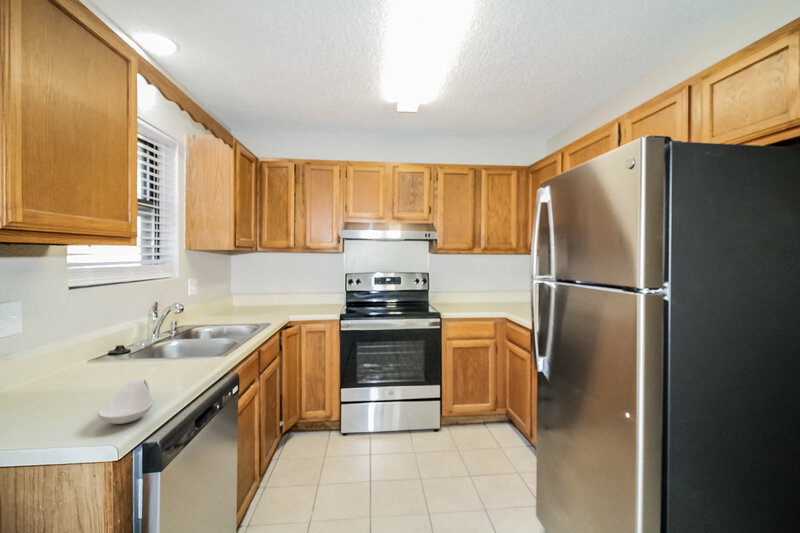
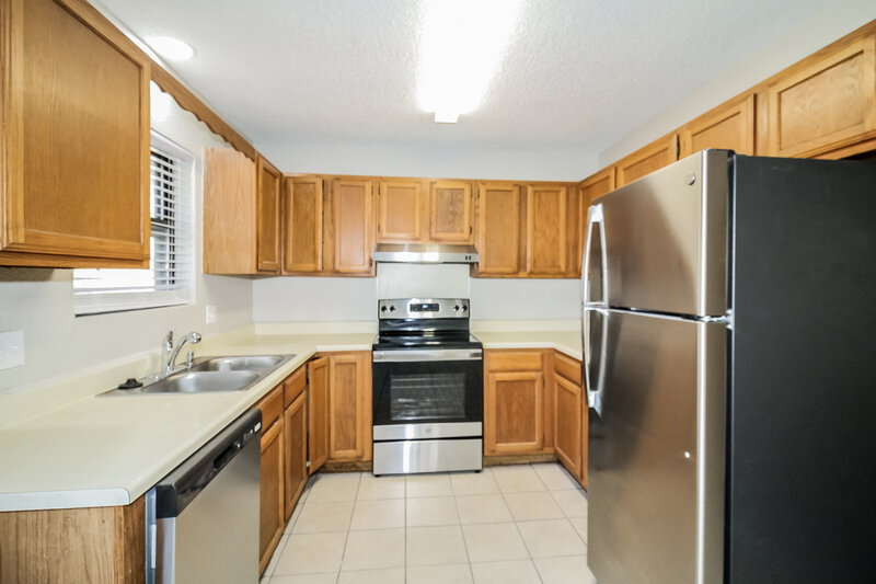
- spoon rest (131, 398)
